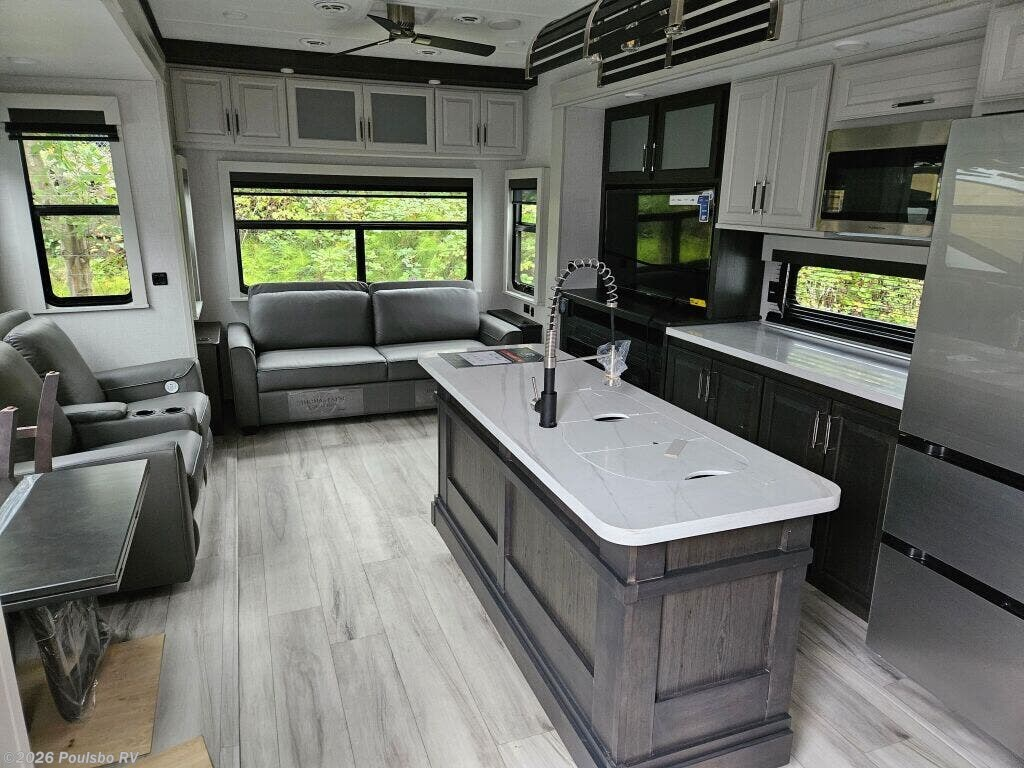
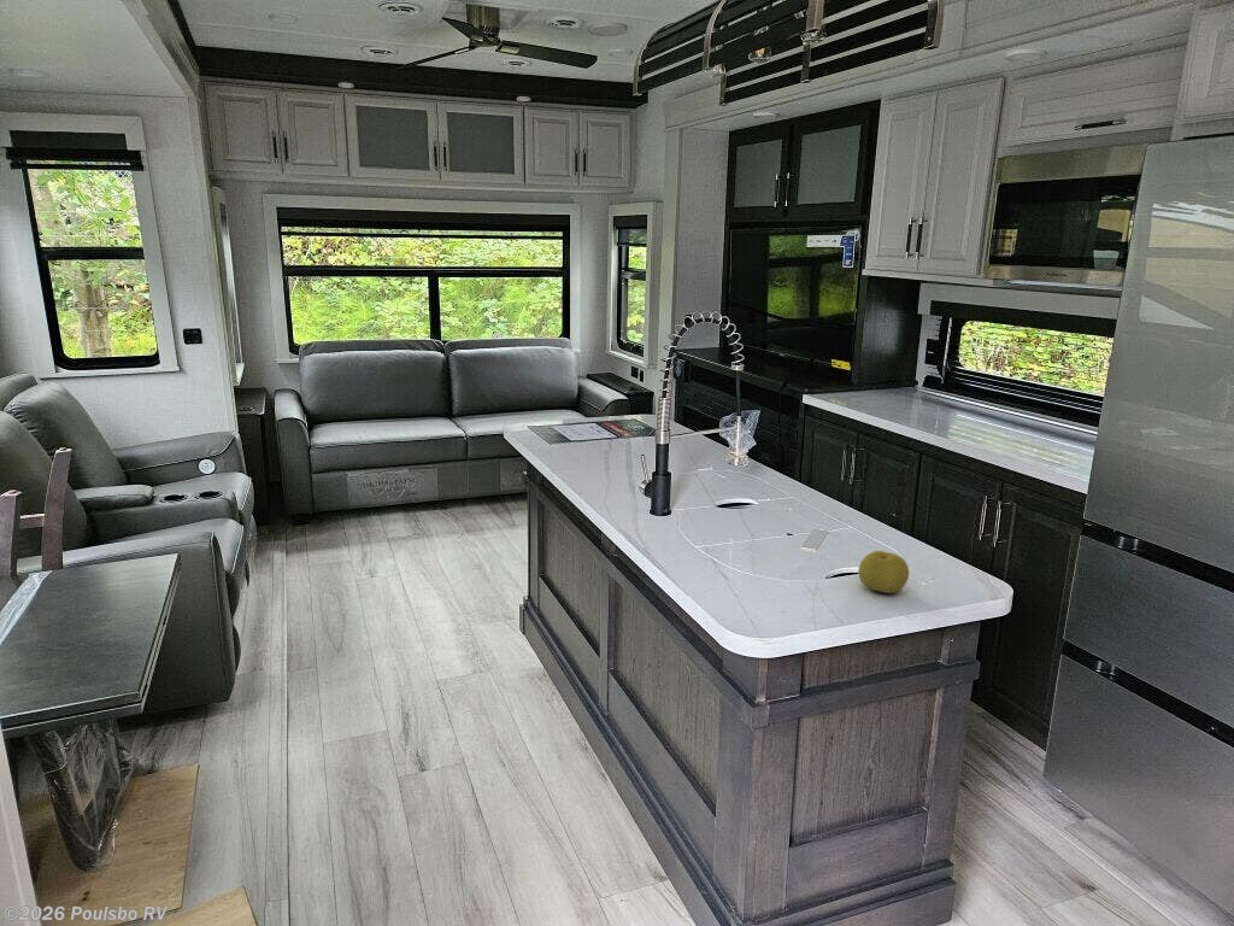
+ fruit (882, 572)
